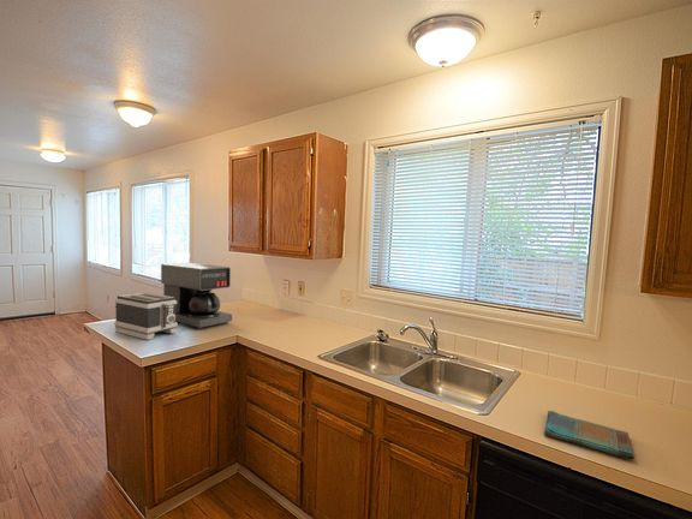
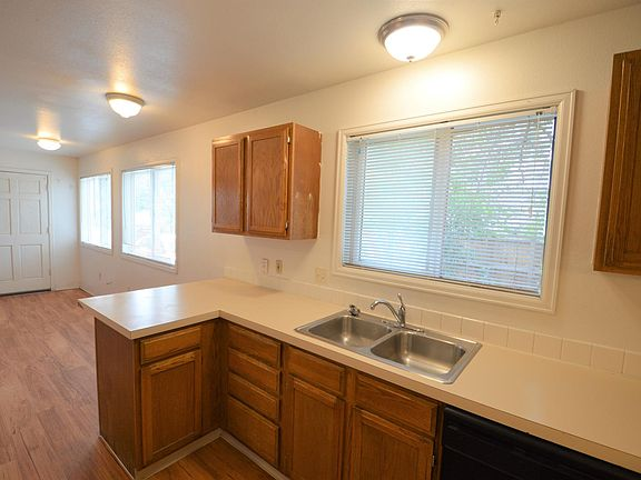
- coffee maker (195, 293)
- toaster (148, 315)
- dish towel (585, 431)
